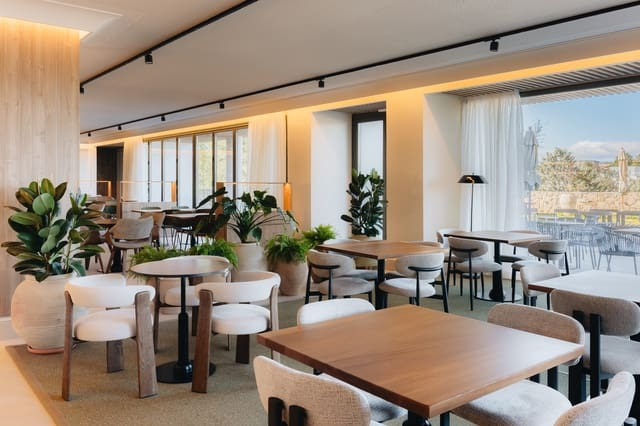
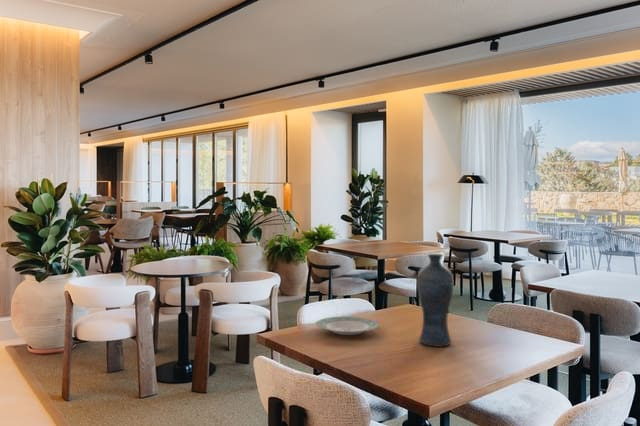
+ vase (434, 298)
+ plate (347, 327)
